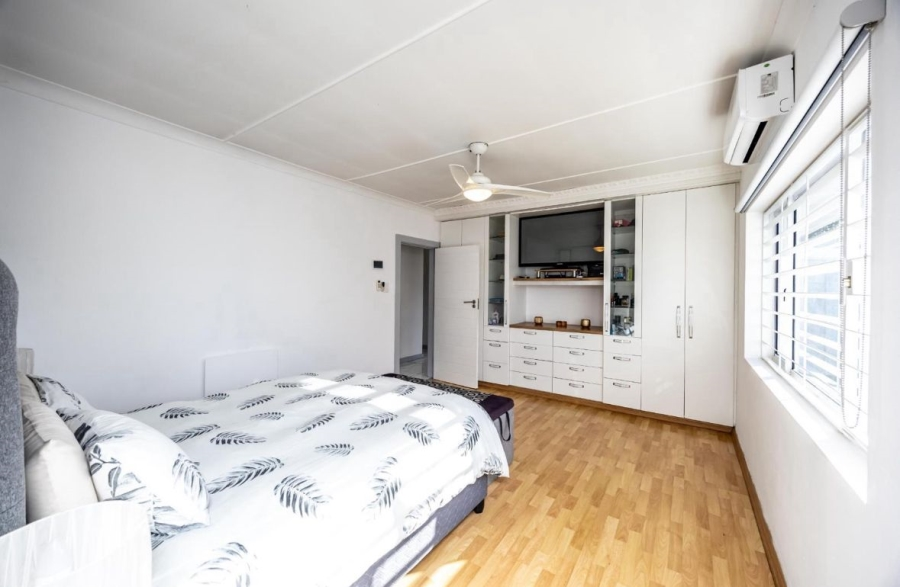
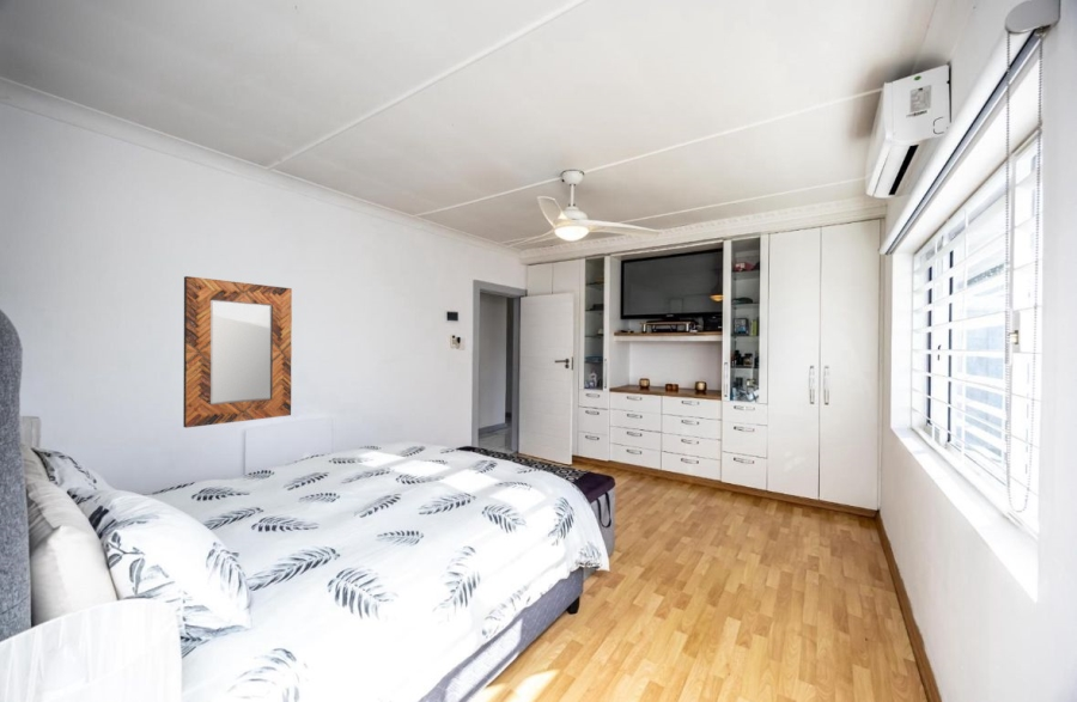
+ home mirror (242, 352)
